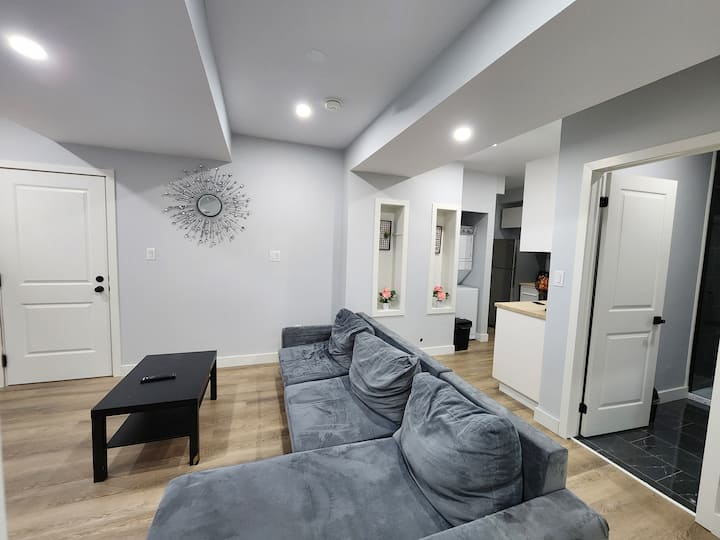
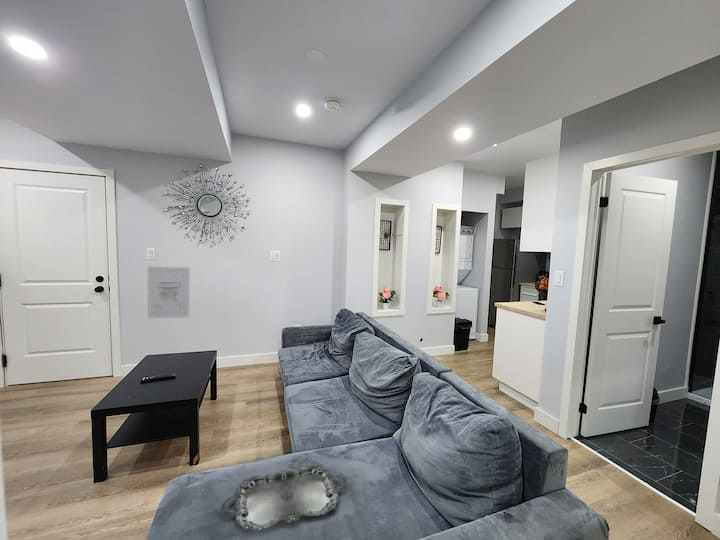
+ wall art (168, 292)
+ serving tray (287, 493)
